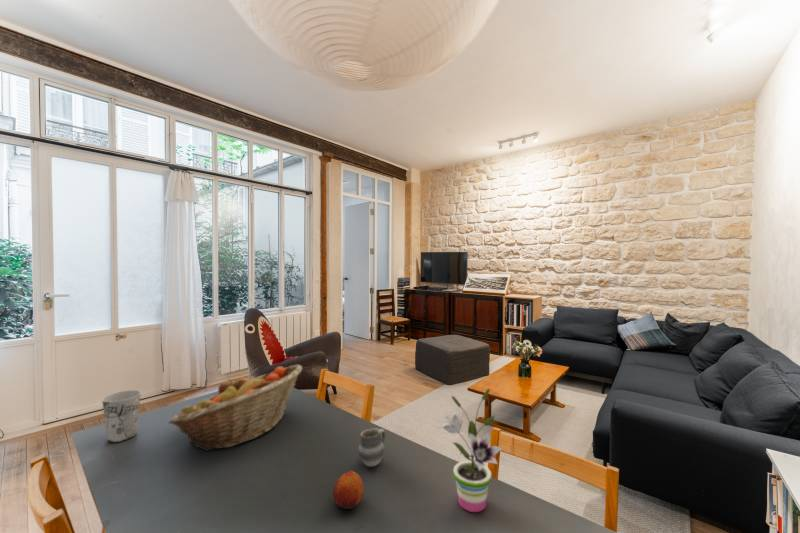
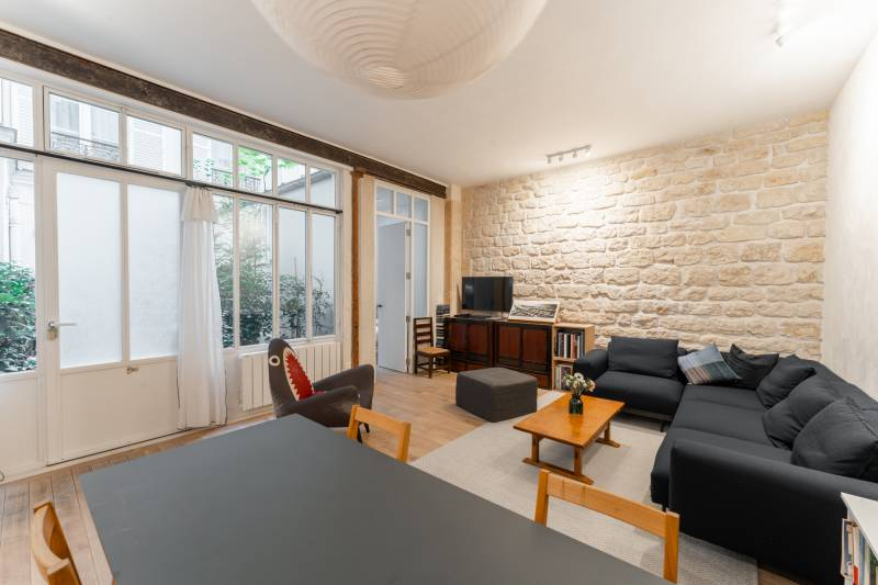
- potted plant (468, 450)
- fruit (348, 489)
- cup (122, 416)
- cup (373, 446)
- fruit basket (244, 400)
